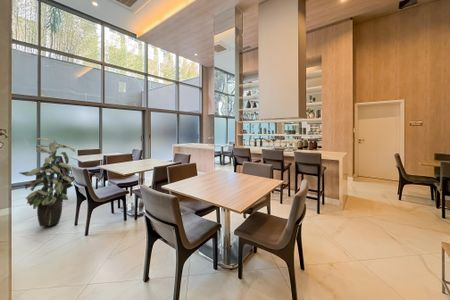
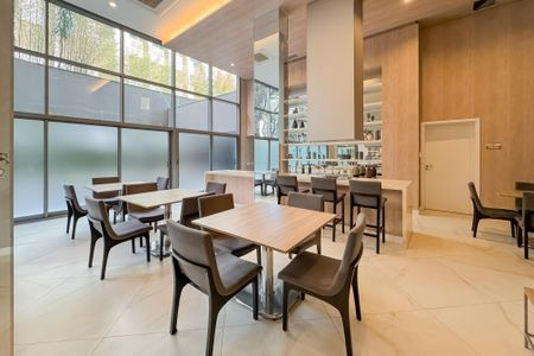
- indoor plant (48, 181)
